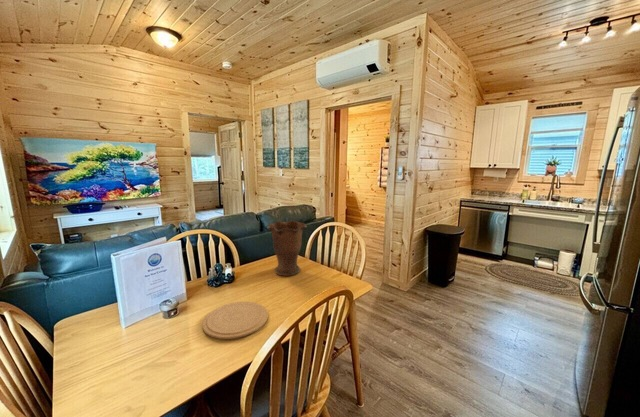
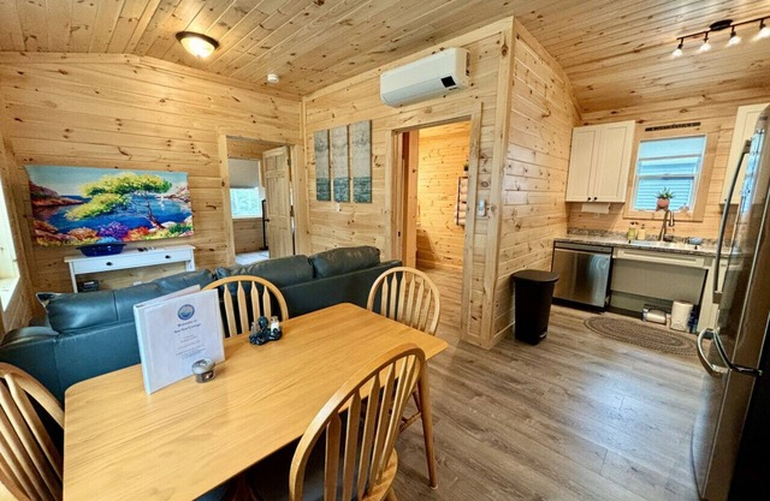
- plate (236, 317)
- vase (287, 247)
